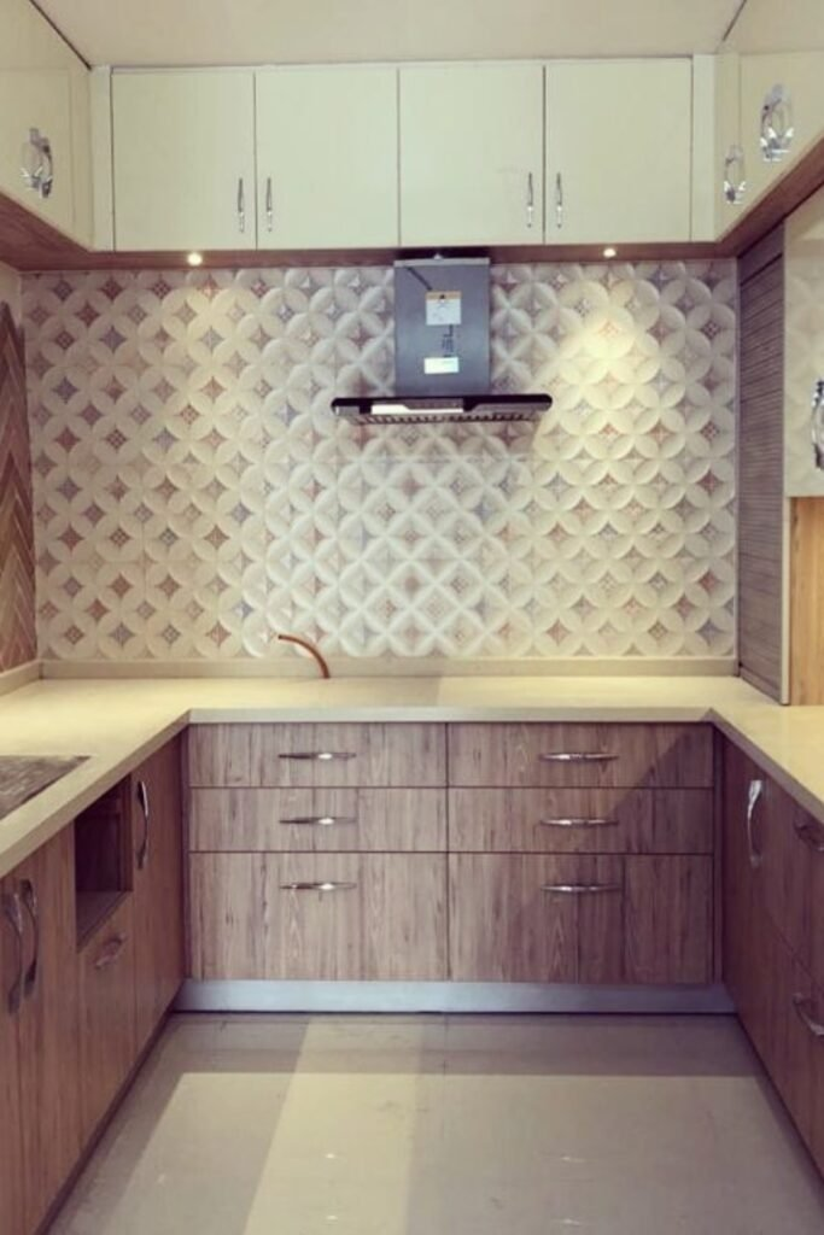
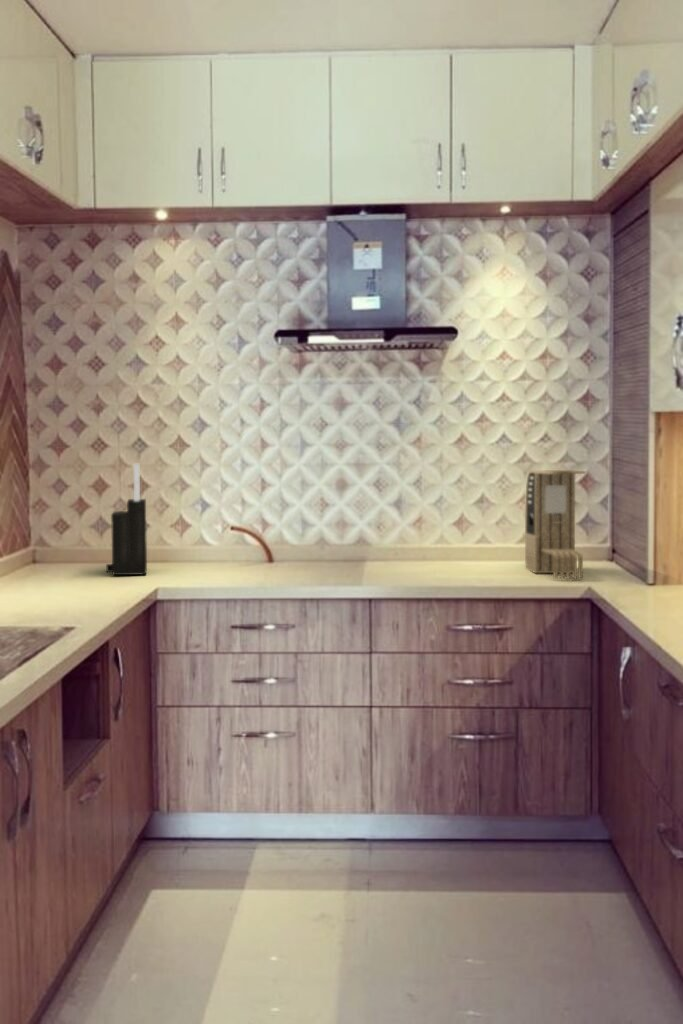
+ knife block (125, 518)
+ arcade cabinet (556, 522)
